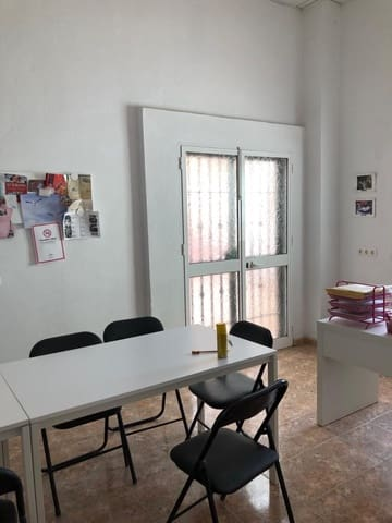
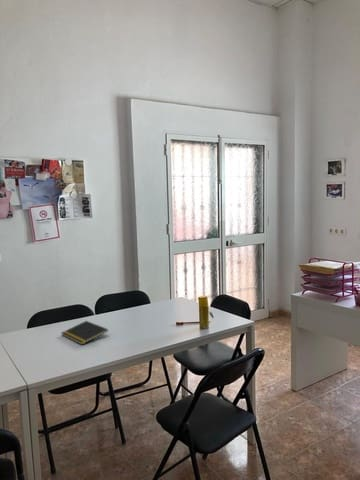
+ notepad (84, 332)
